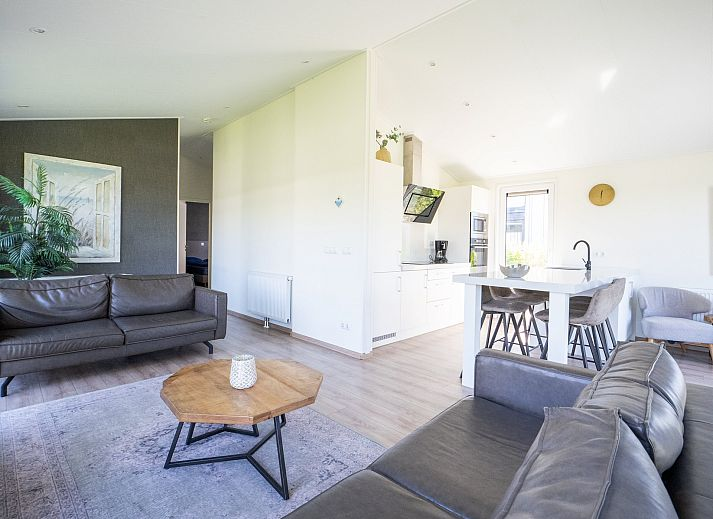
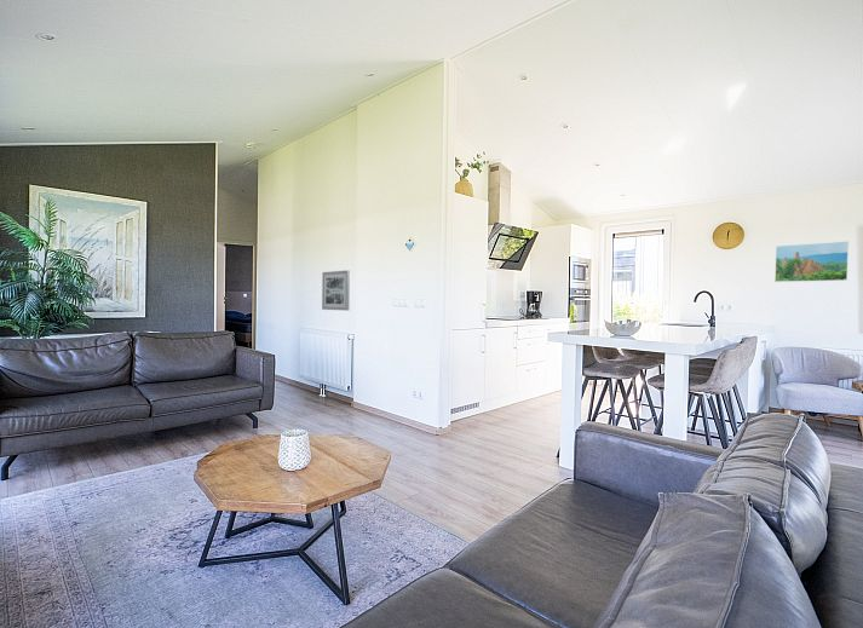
+ wall art (335, 290)
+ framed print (810, 263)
